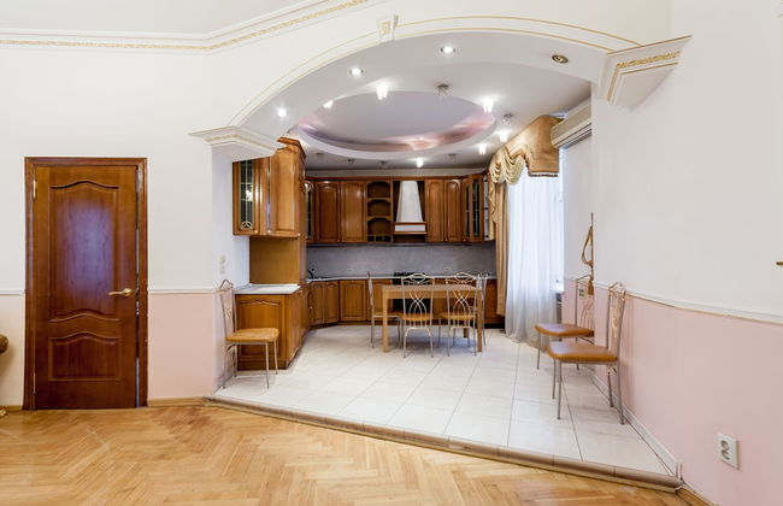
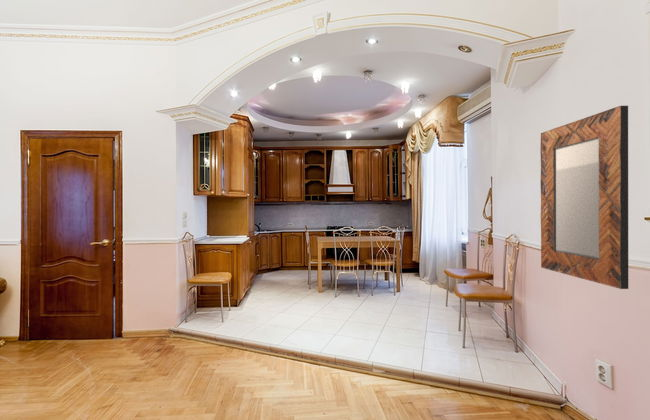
+ home mirror (577, 199)
